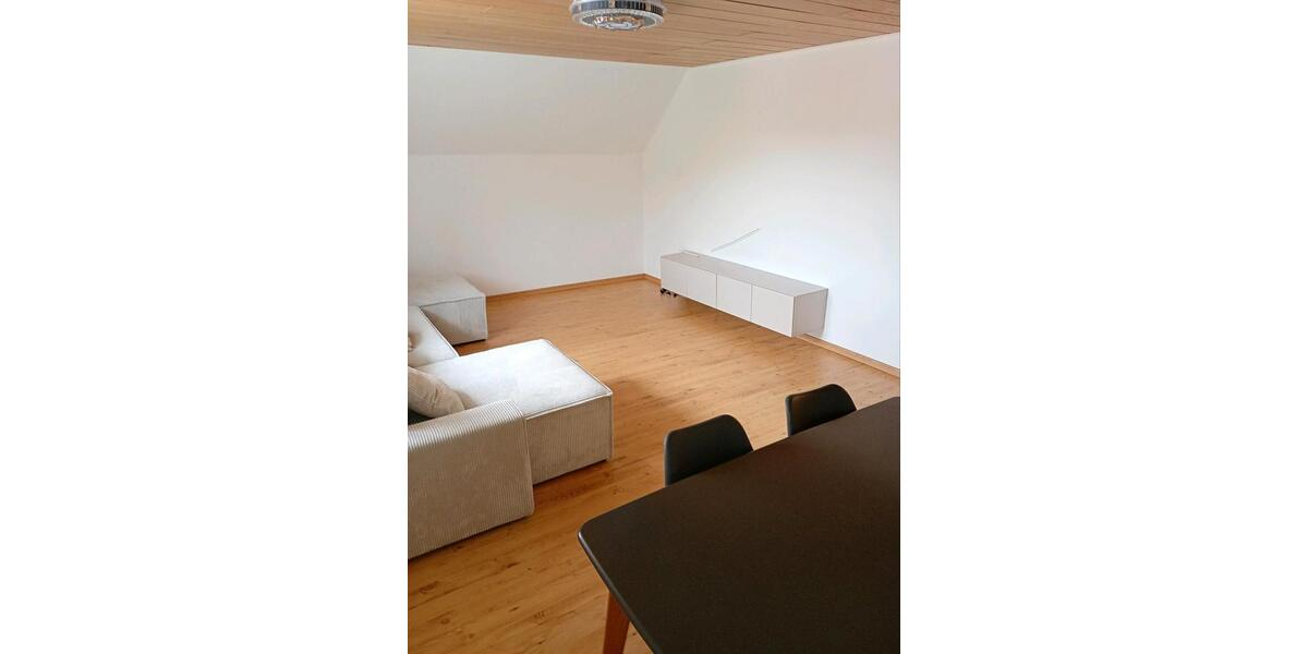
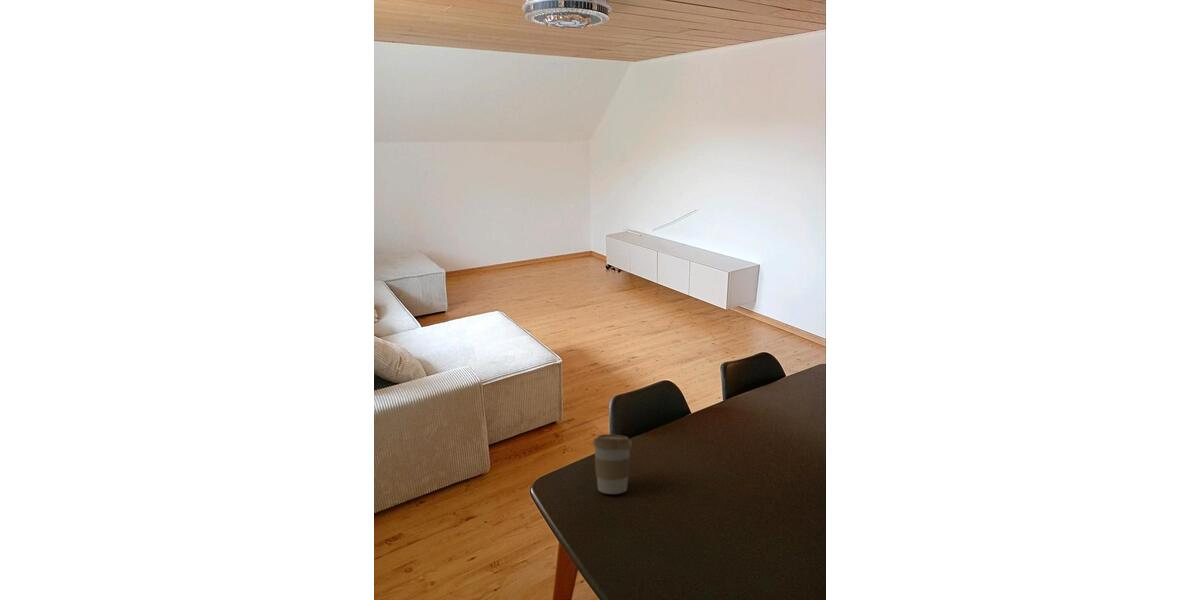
+ coffee cup (612, 461)
